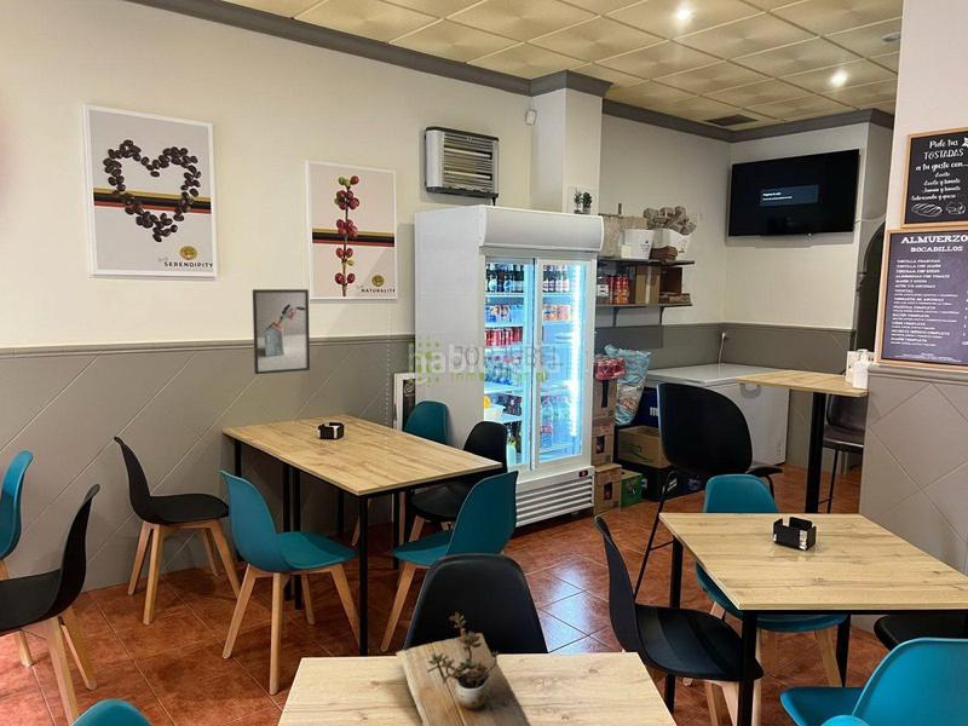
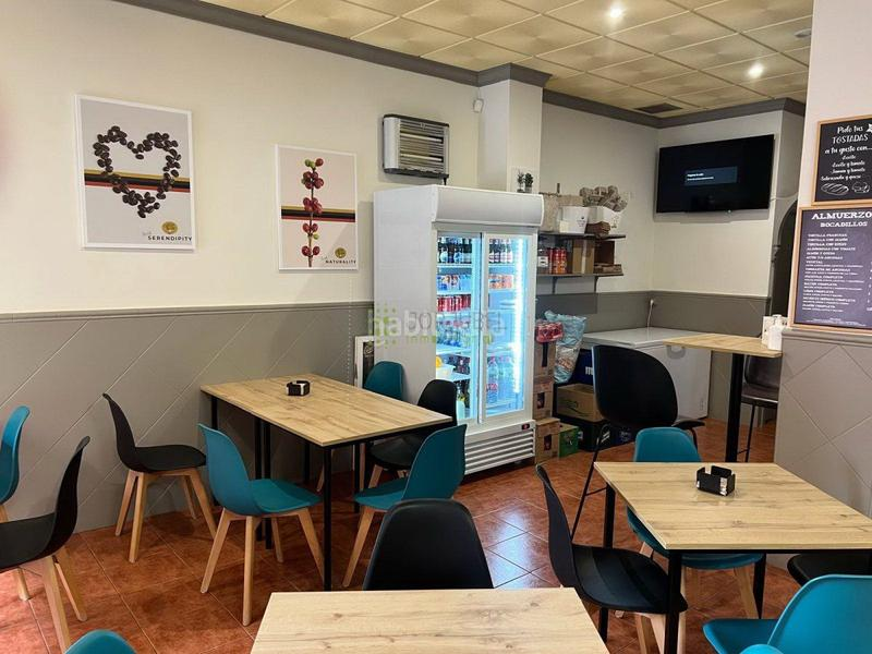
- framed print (282, 330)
- succulent plant (460, 655)
